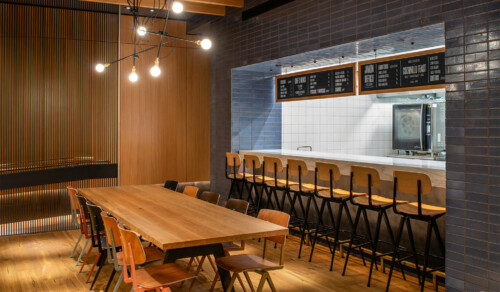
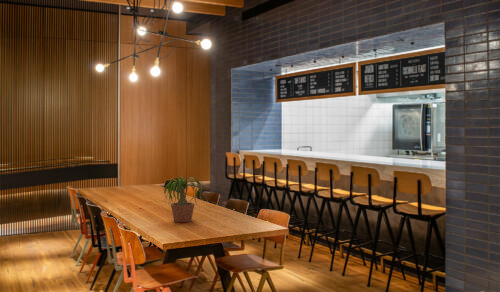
+ potted plant (185, 199)
